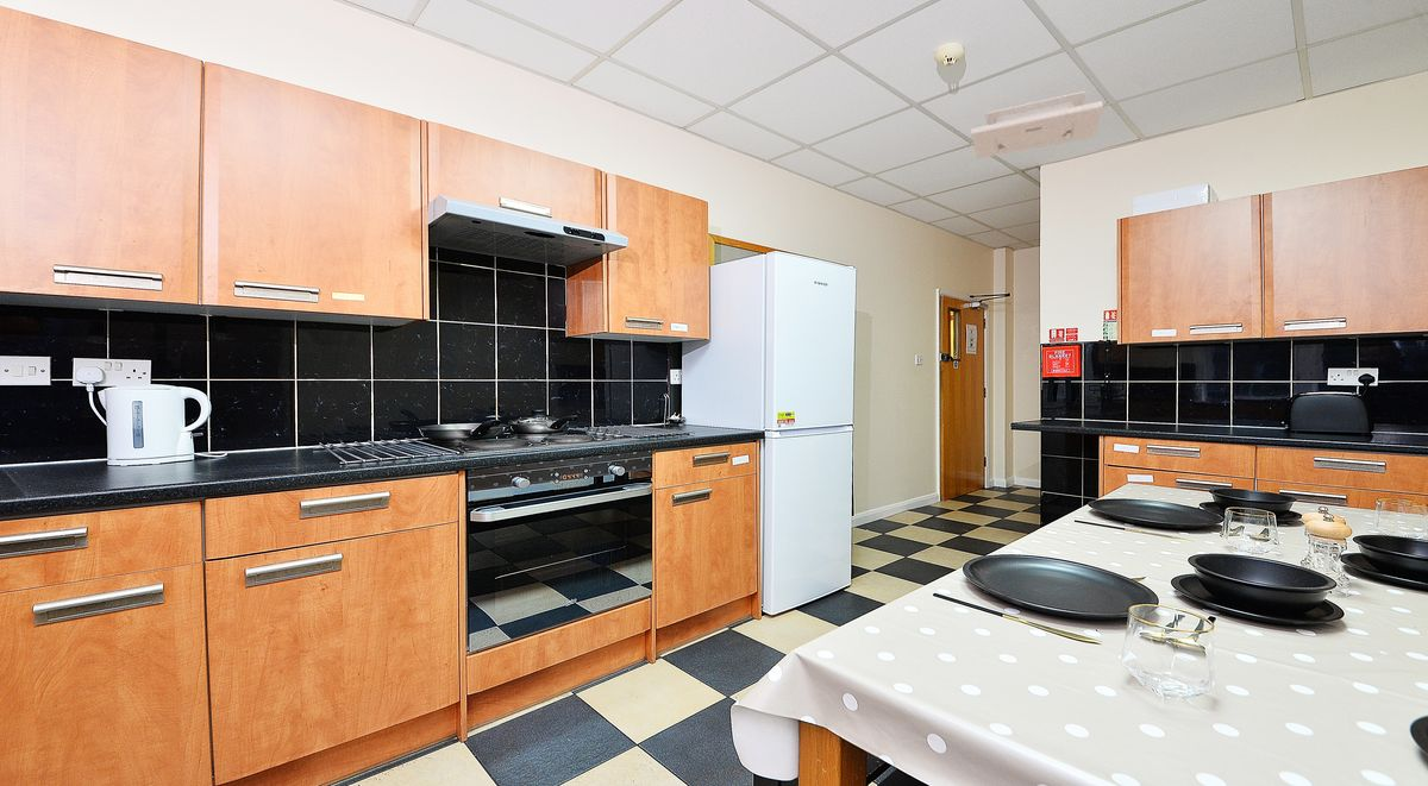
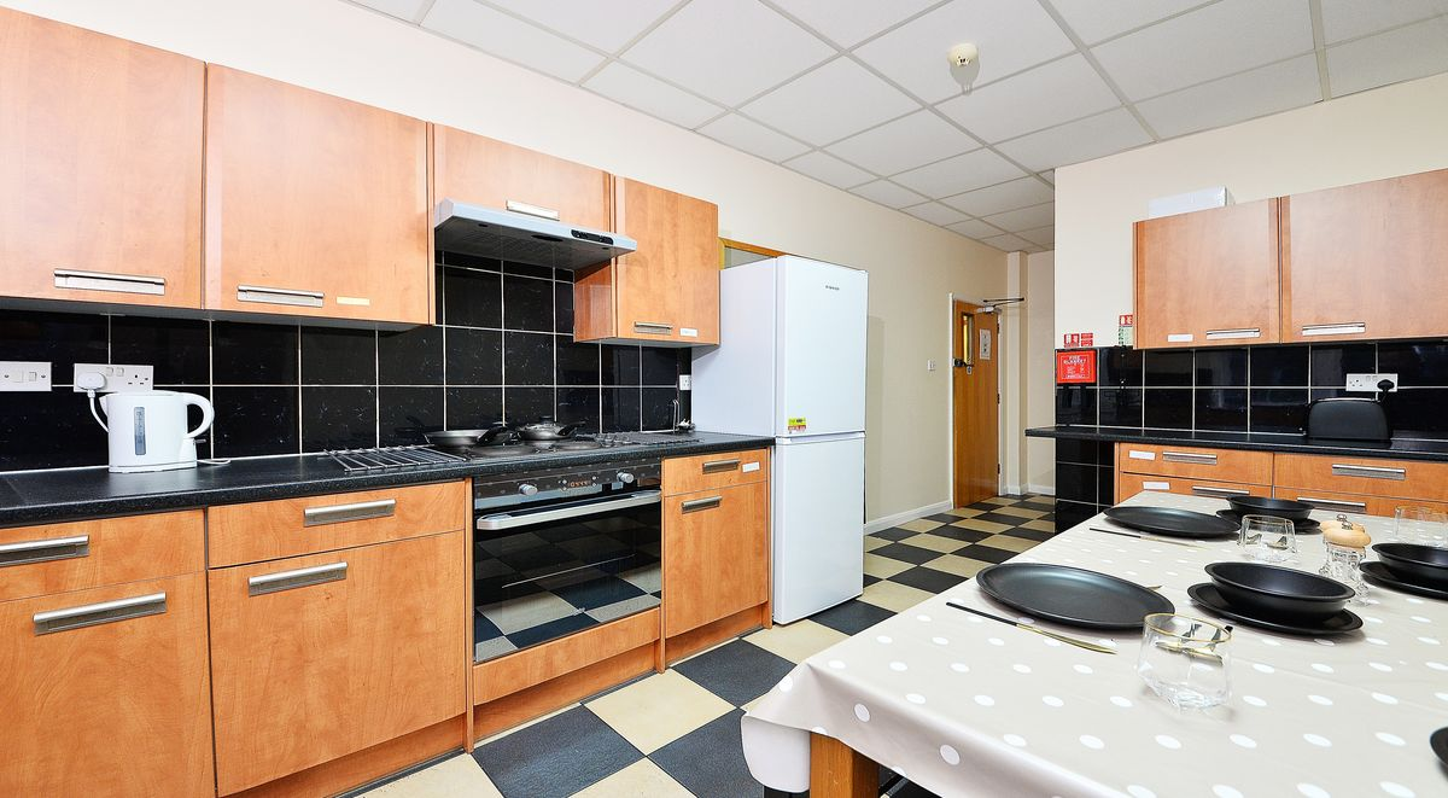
- ceiling light (1033, 122)
